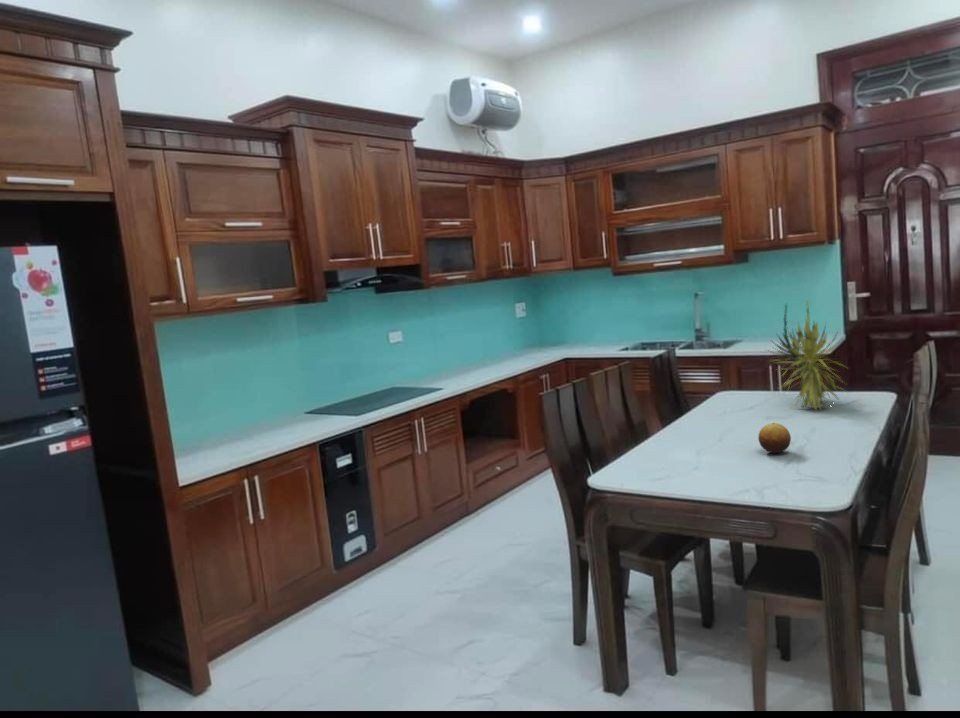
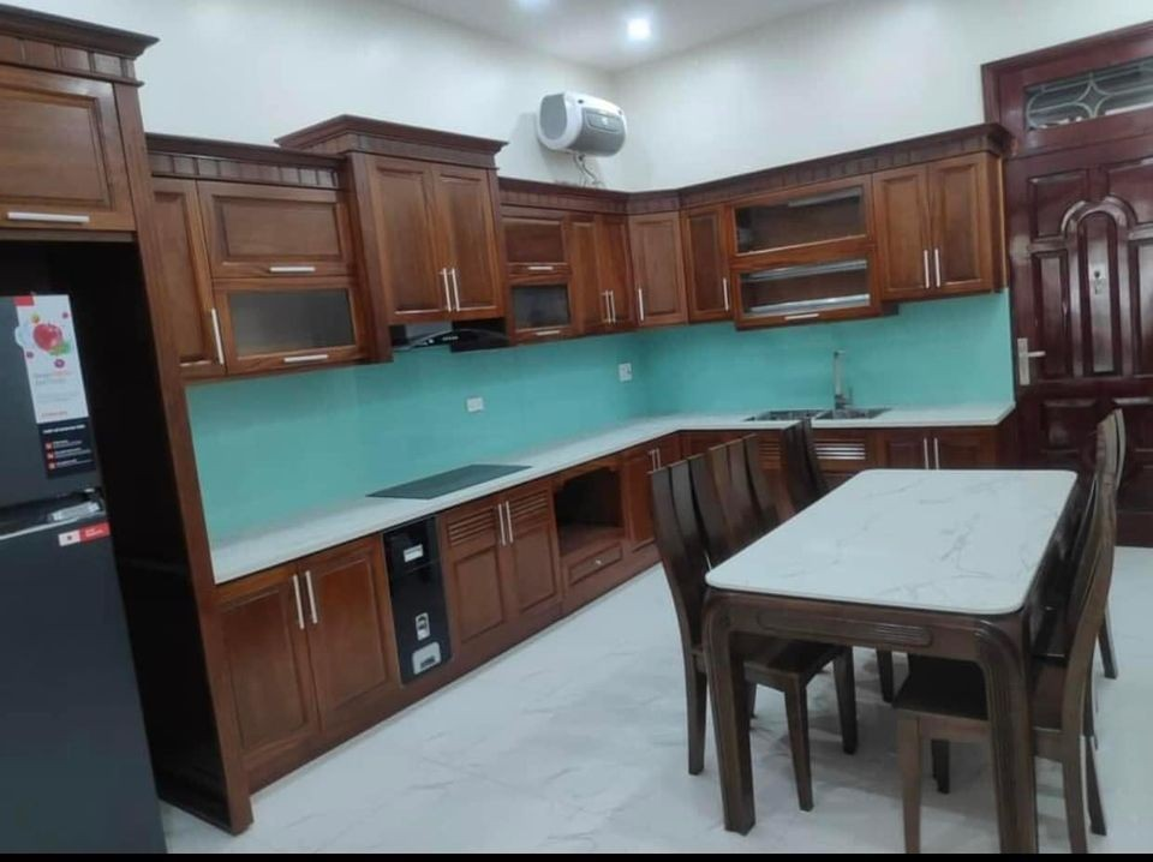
- fruit (774, 437)
- plant (802, 352)
